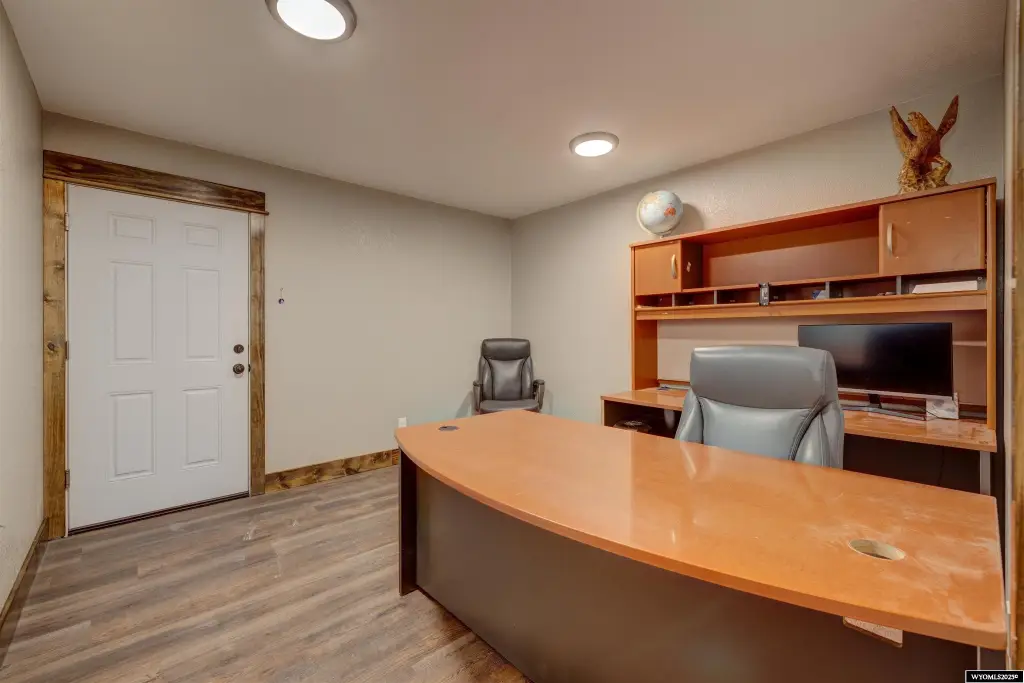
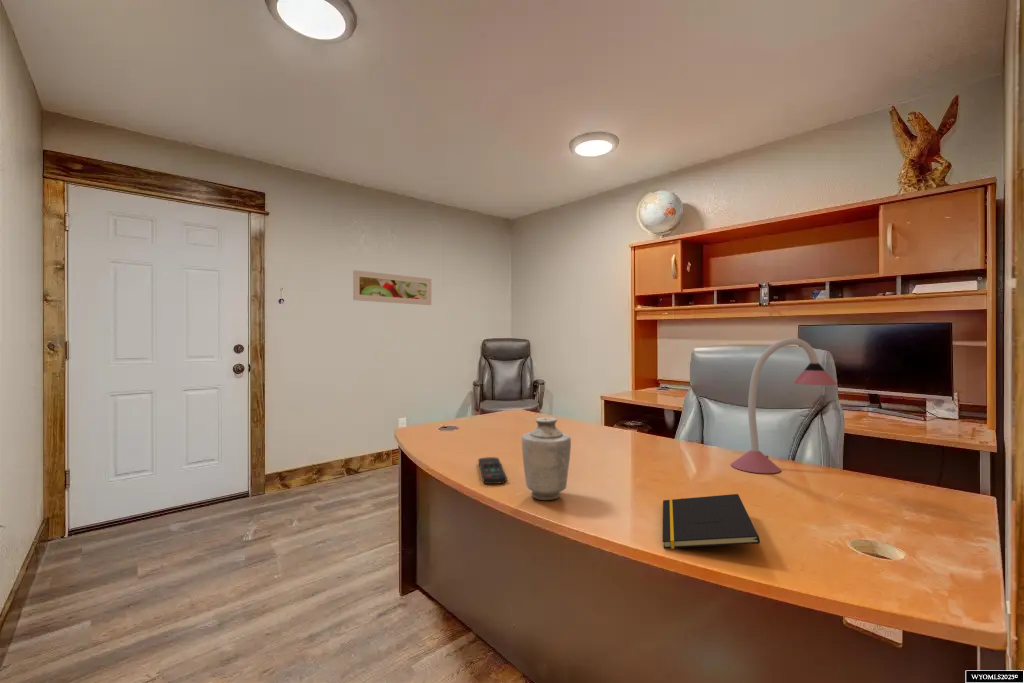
+ remote control (491, 469)
+ notepad (704, 518)
+ vase (546, 457)
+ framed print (394, 288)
+ desk lamp (794, 382)
